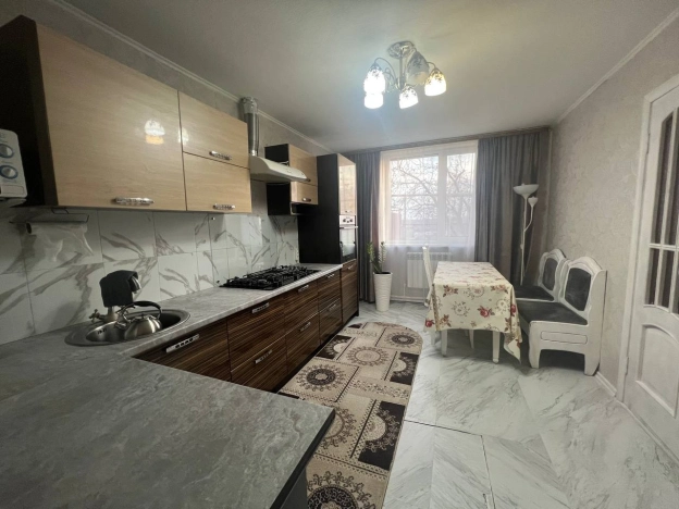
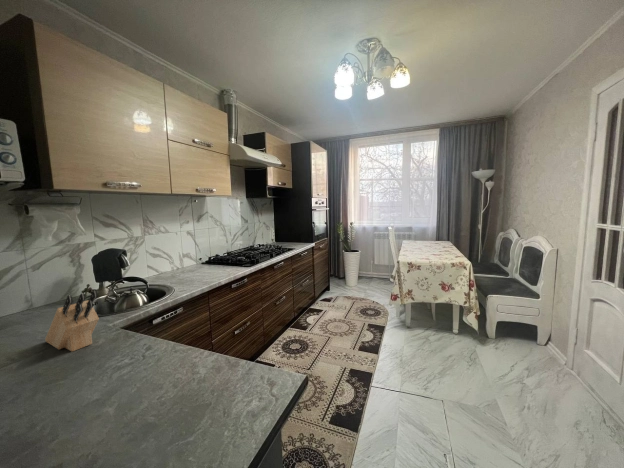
+ knife block (72, 316)
